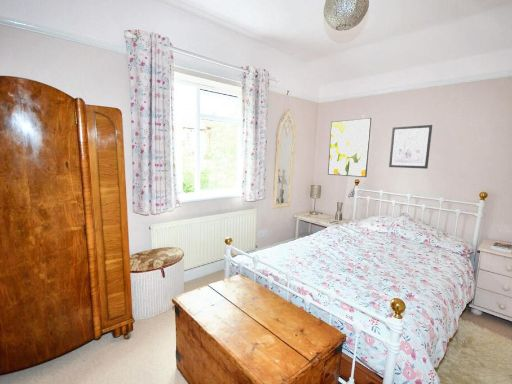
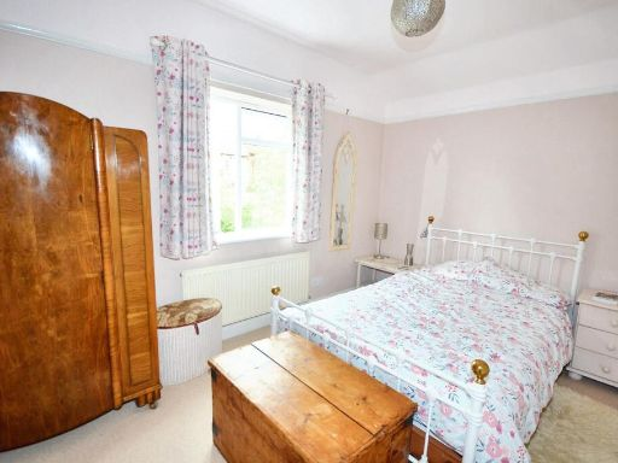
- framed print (348, 148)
- wall art (409, 147)
